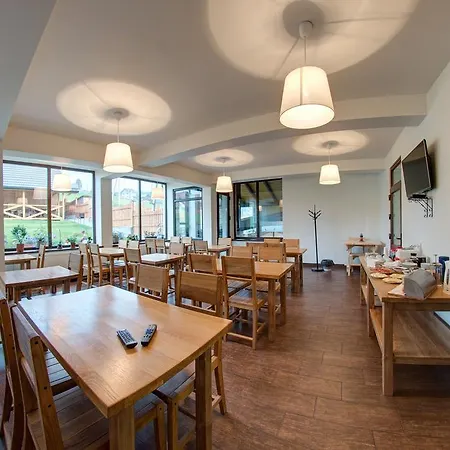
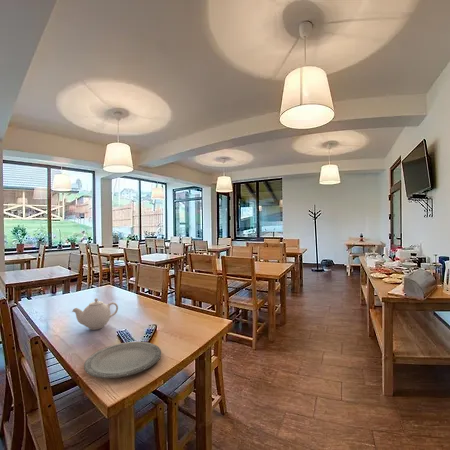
+ teapot (96, 312)
+ plate (124, 358)
